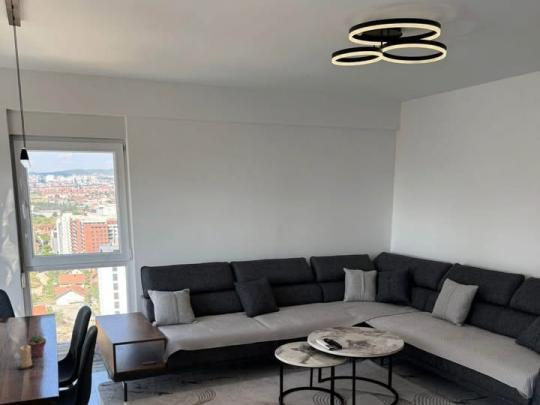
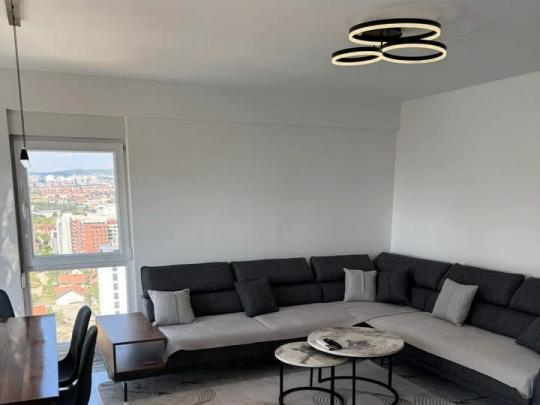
- potted succulent (36, 344)
- candle (25, 355)
